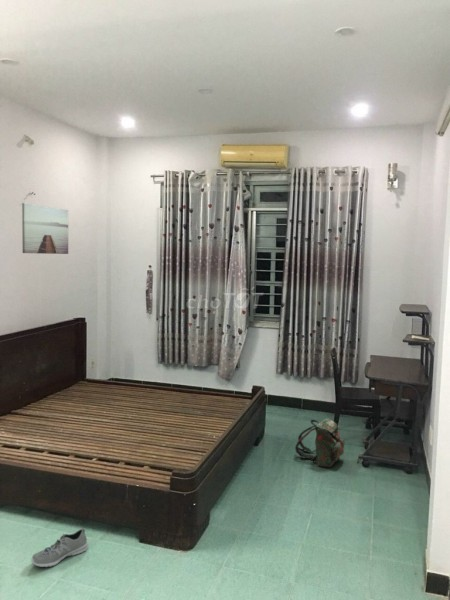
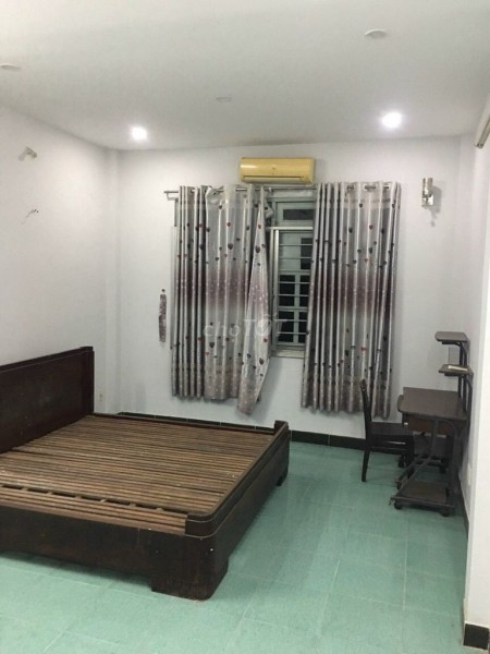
- sneaker (59, 545)
- backpack (317, 439)
- wall art (46, 230)
